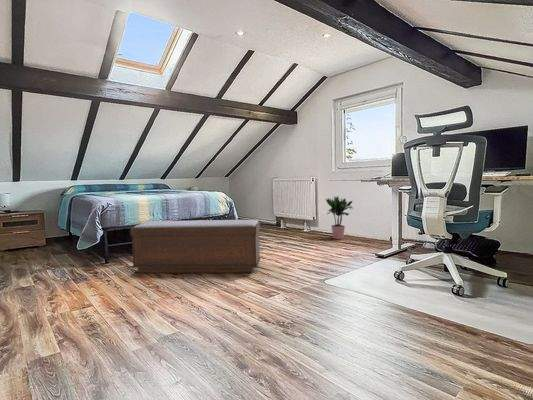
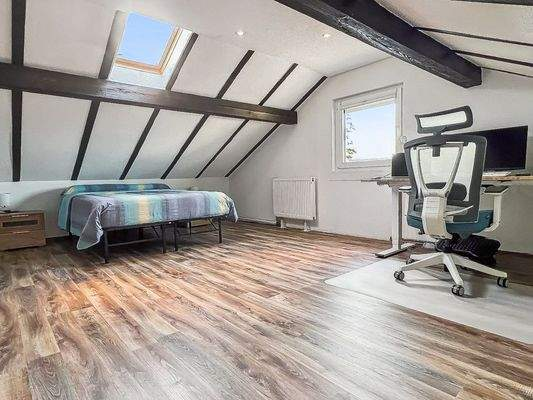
- potted plant (341, 217)
- bench (198, 244)
